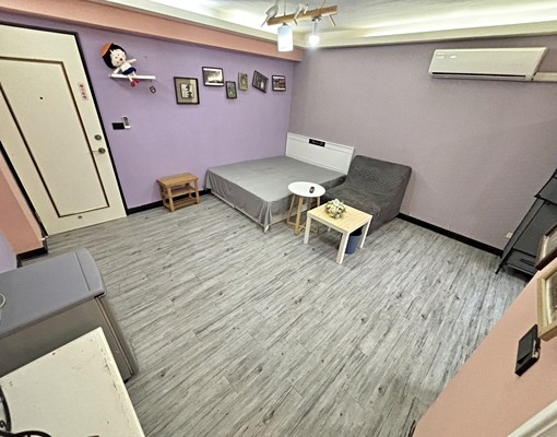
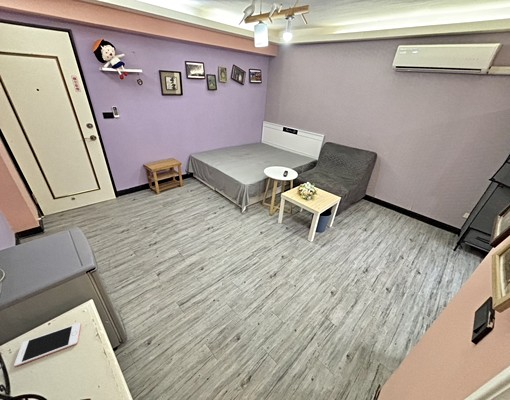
+ cell phone (50, 342)
